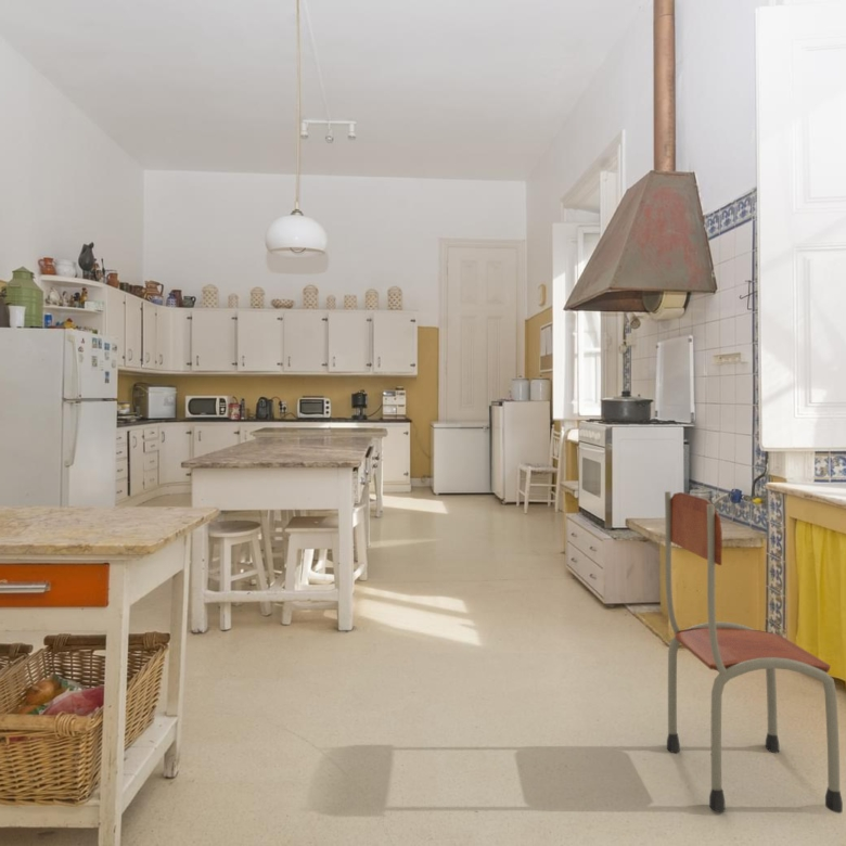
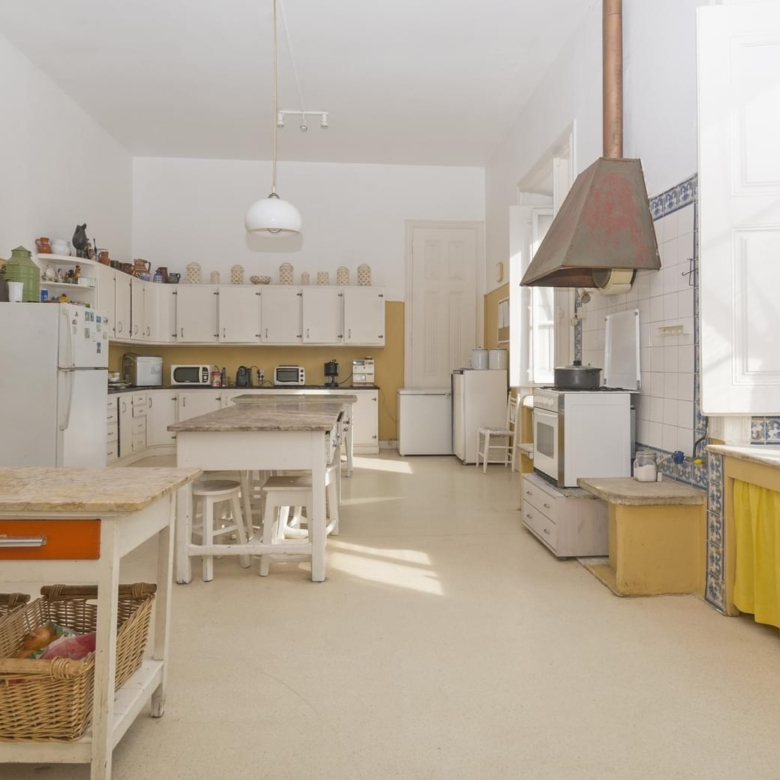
- chair (745, 636)
